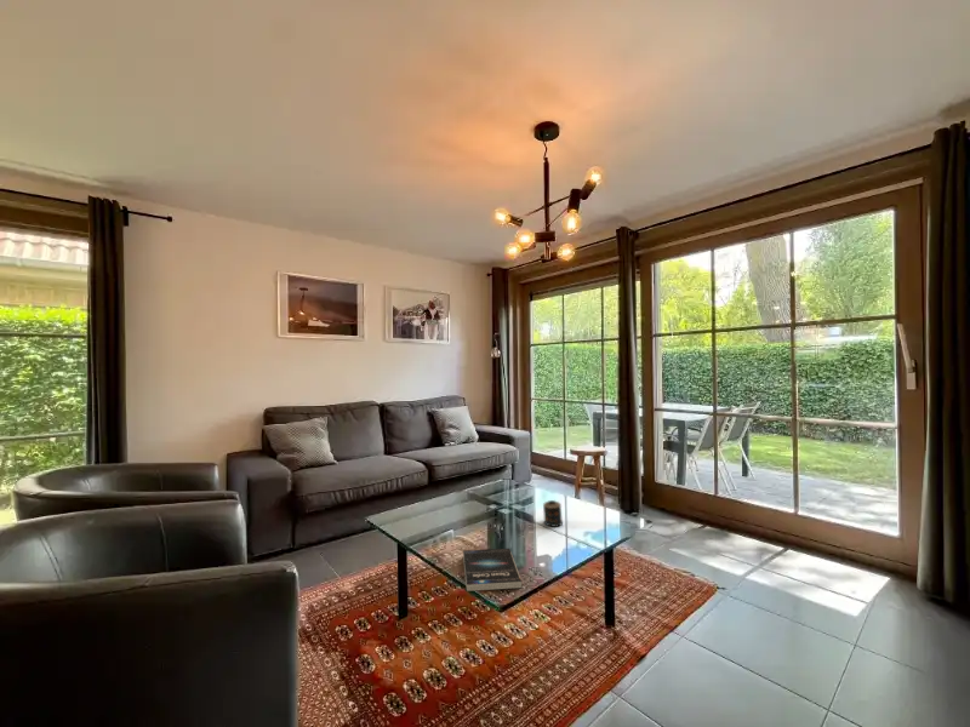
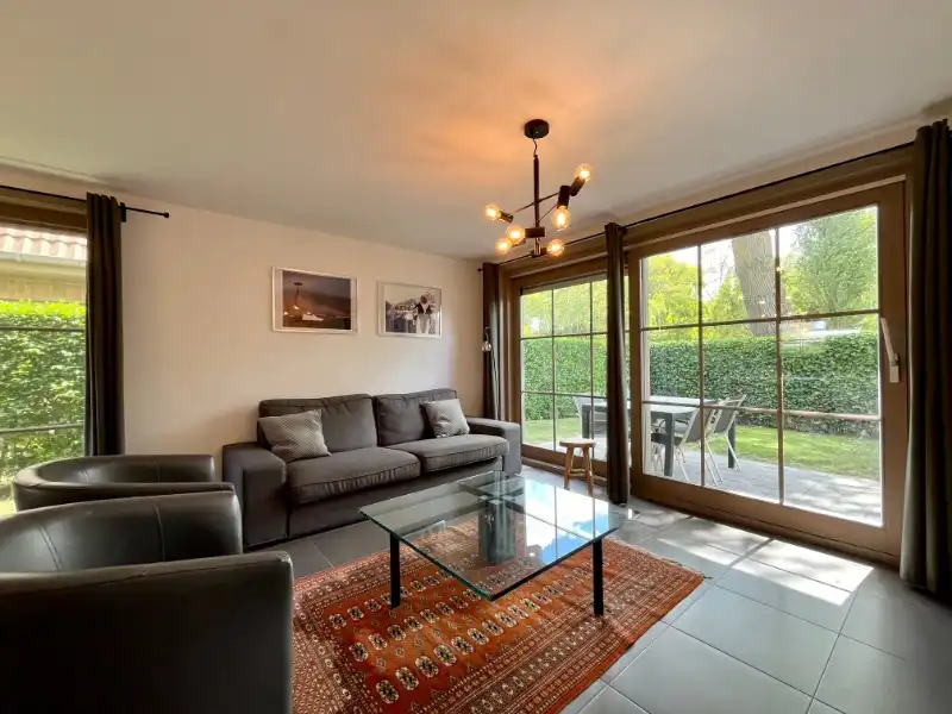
- book (490, 567)
- candle (552, 511)
